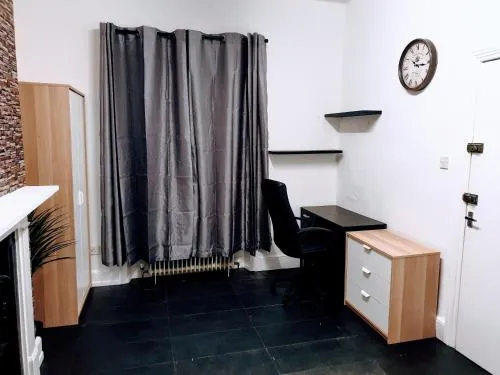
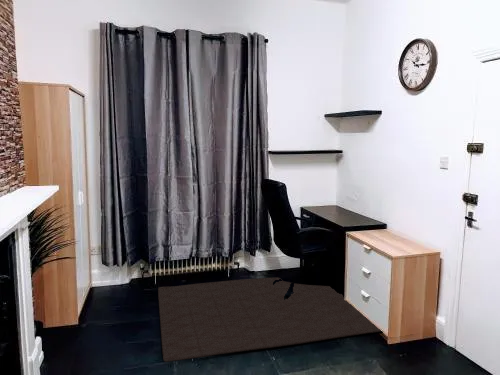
+ rug (271, 305)
